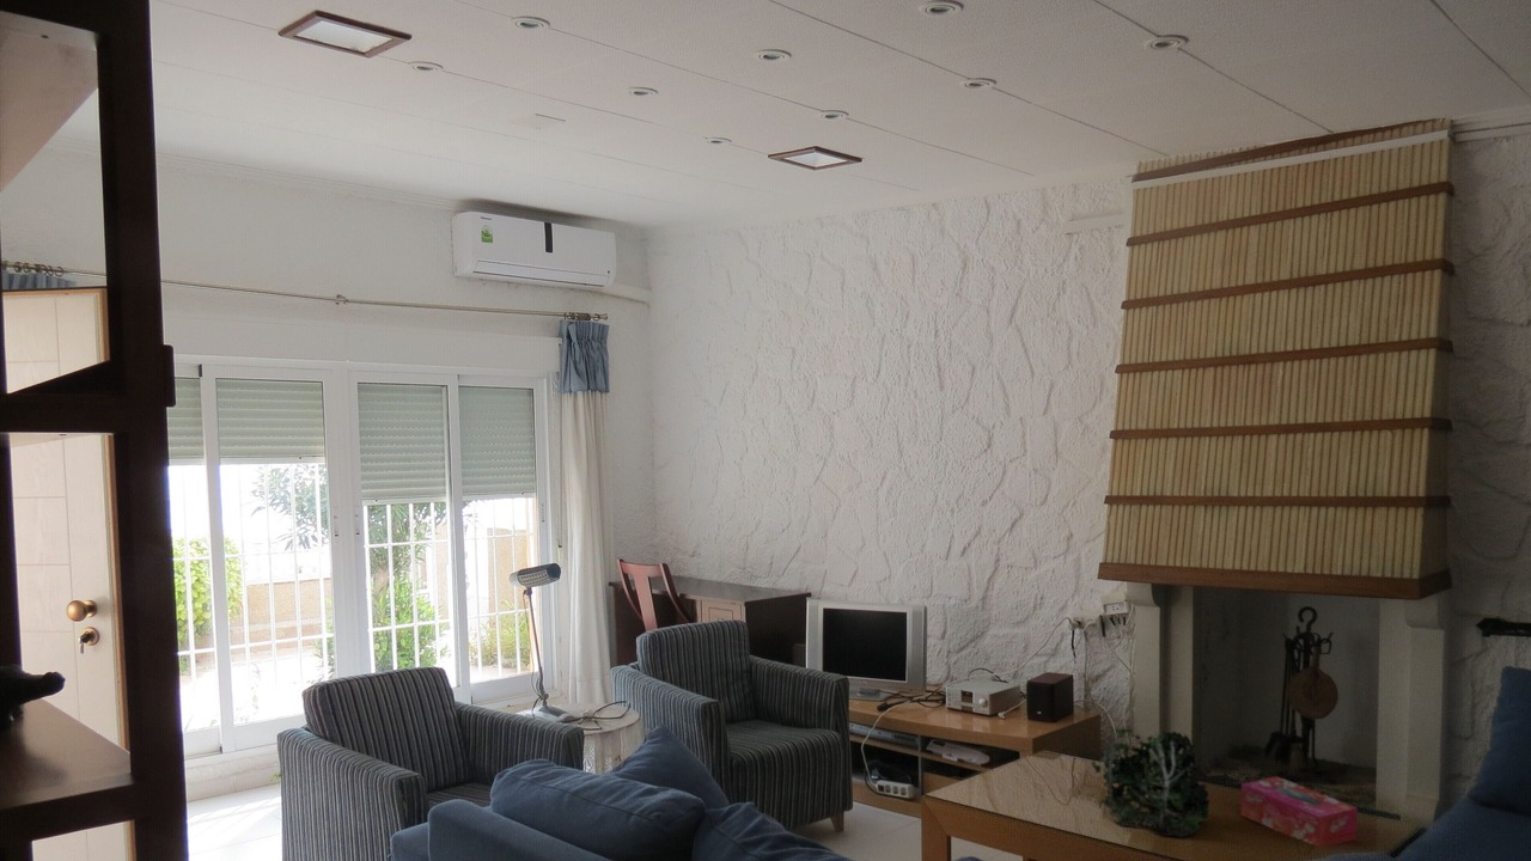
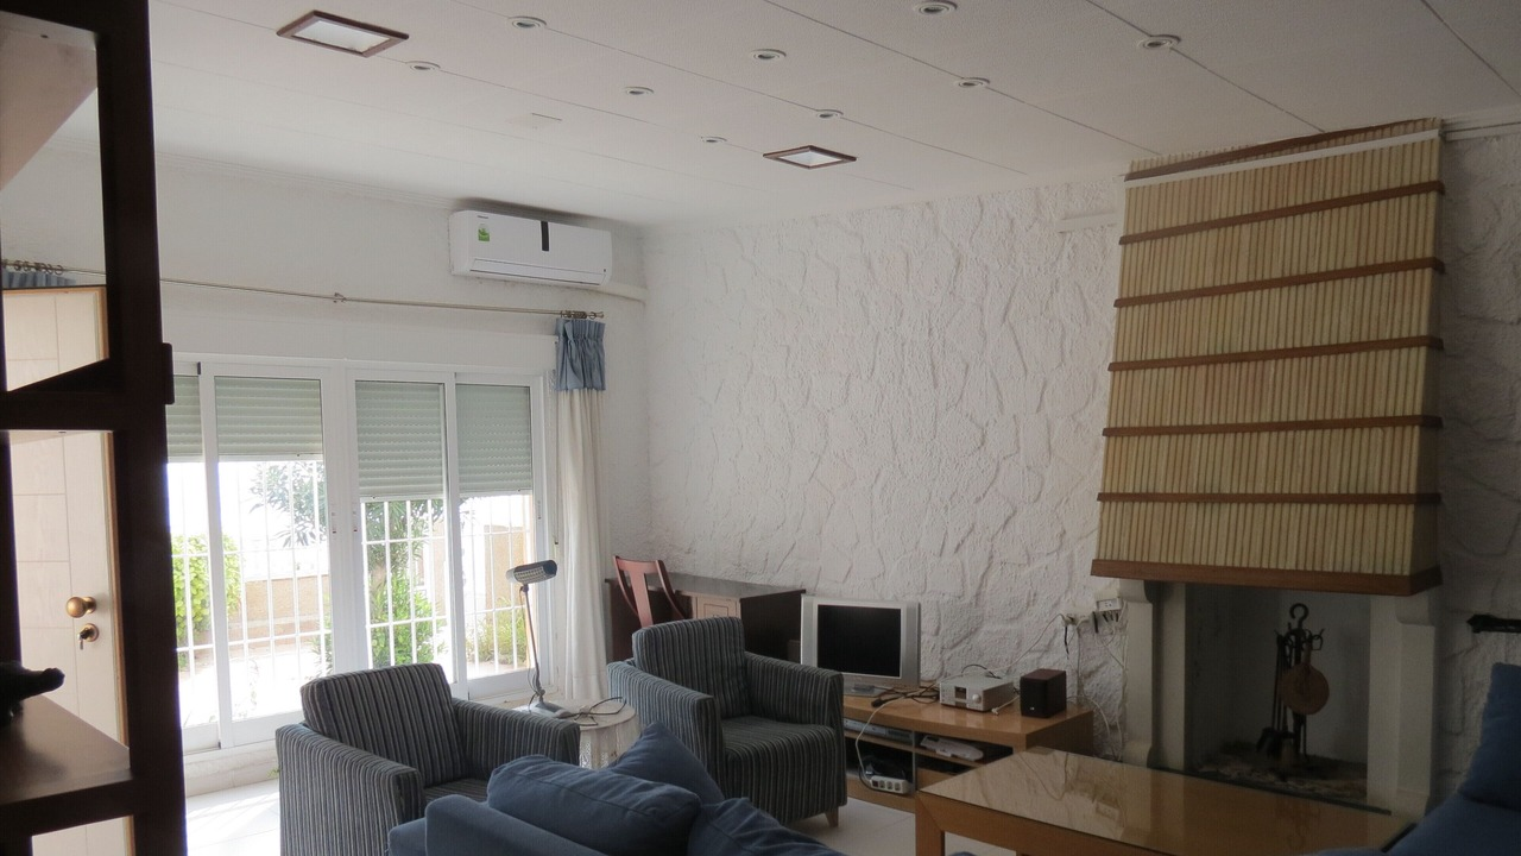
- tissue box (1297, 811)
- plant (1157, 776)
